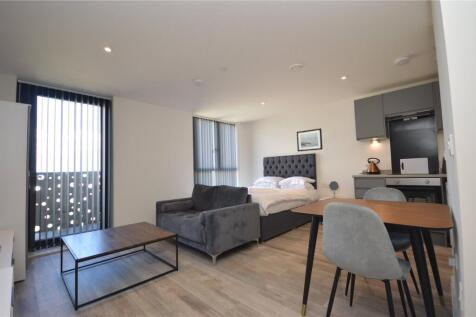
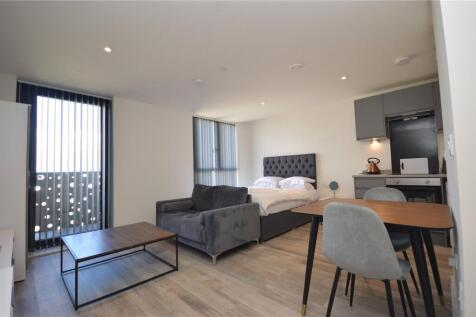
- wall art (309, 140)
